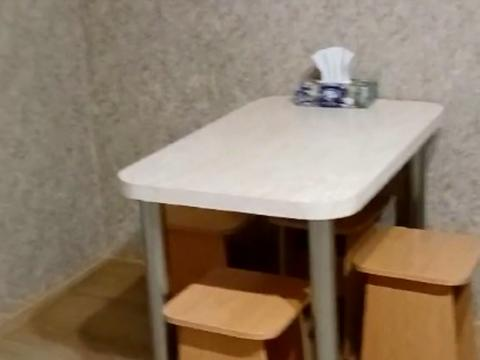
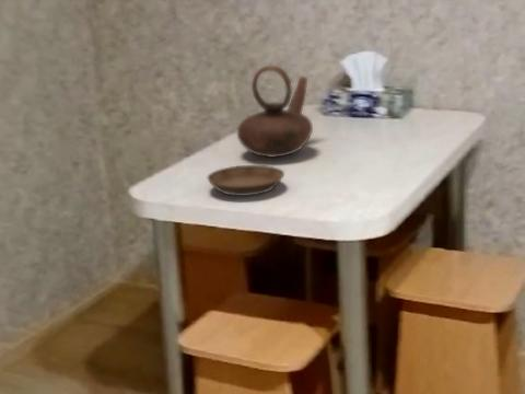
+ teapot (279, 106)
+ saucer (246, 181)
